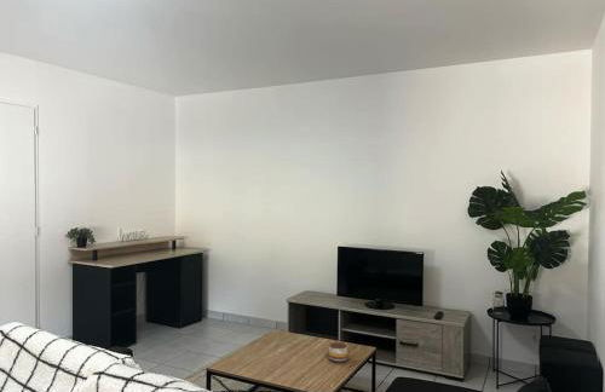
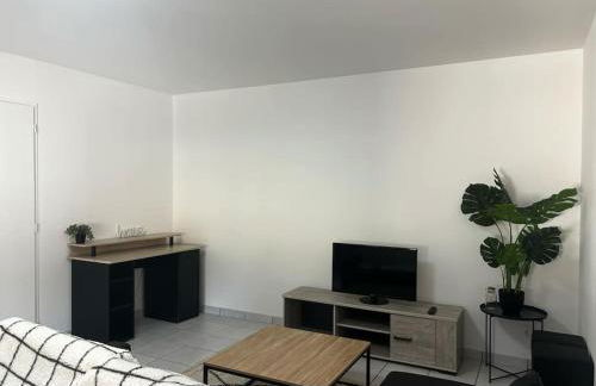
- decorative bowl (338, 352)
